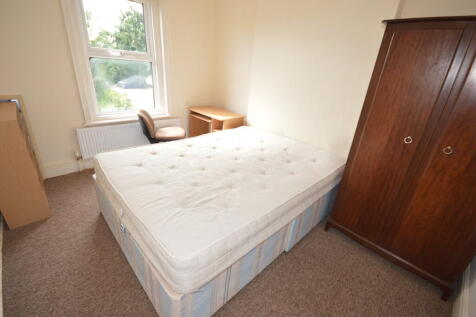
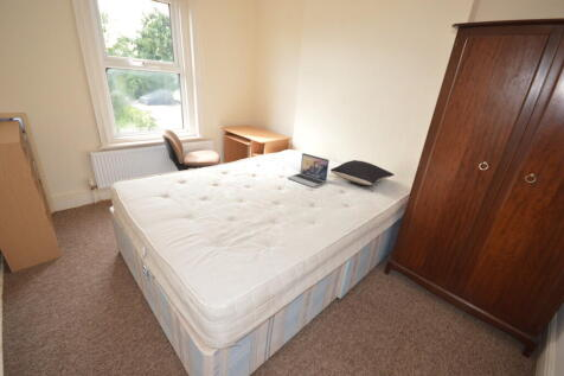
+ laptop (307, 168)
+ pillow (361, 172)
